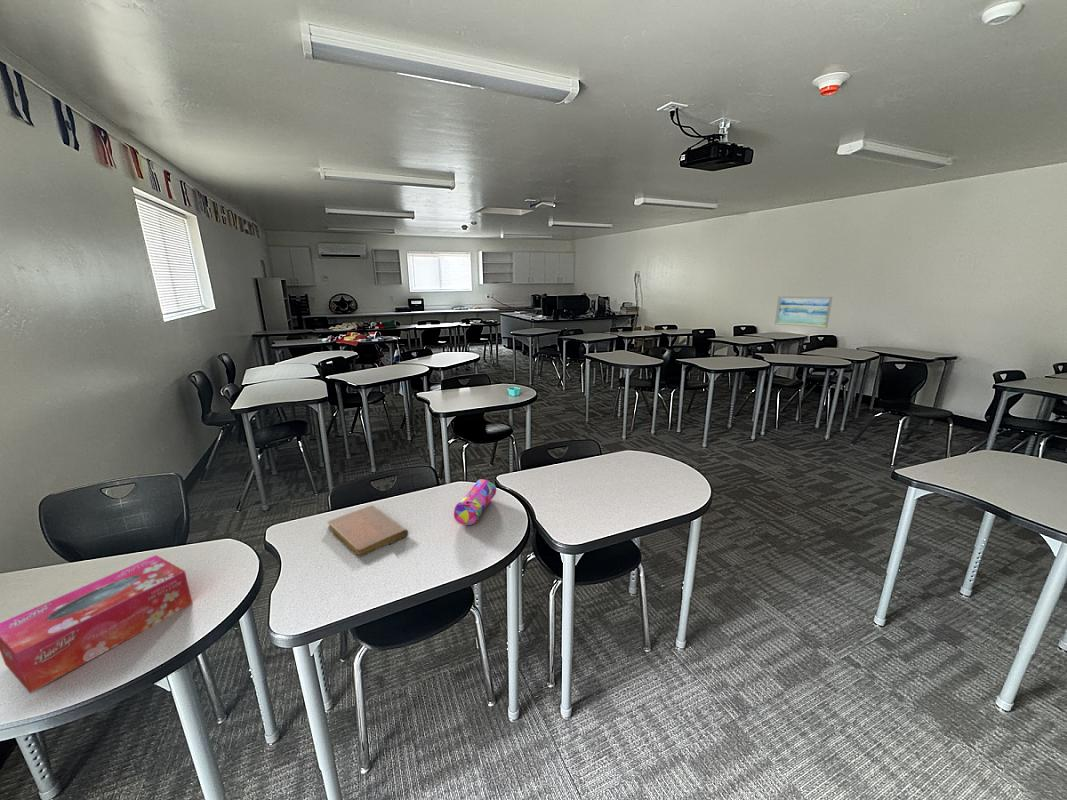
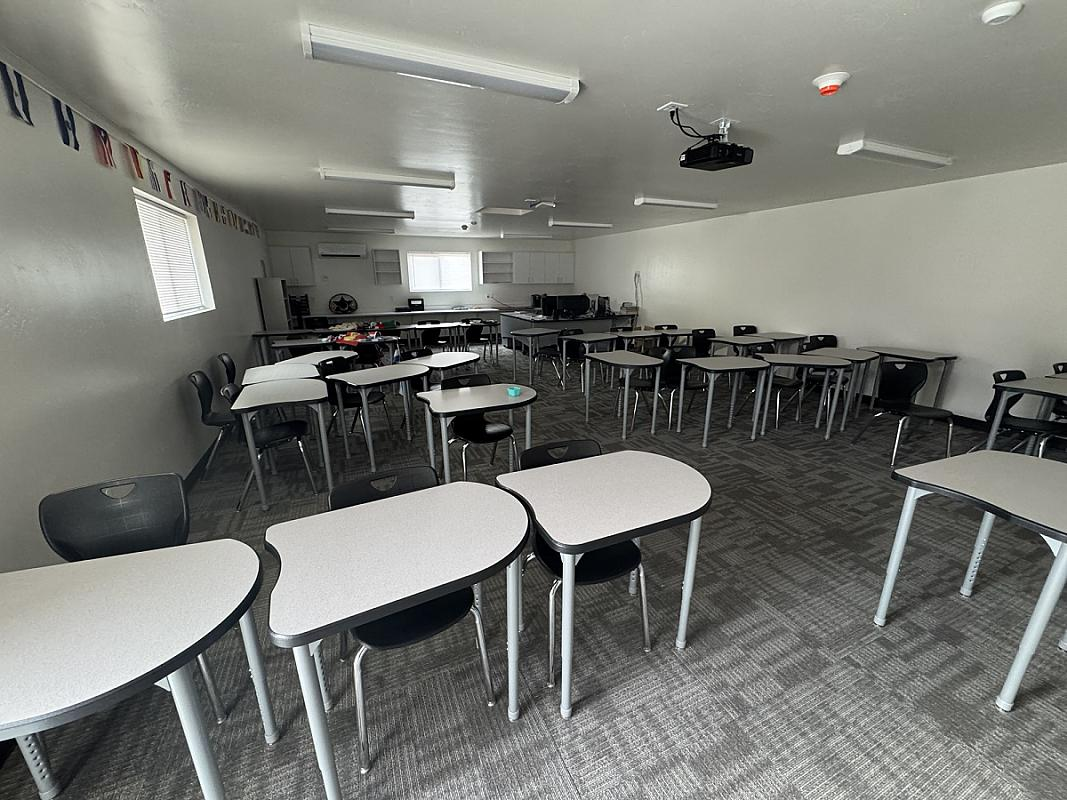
- tissue box (102, 614)
- pencil case (476, 500)
- notebook (366, 528)
- wall art (801, 311)
